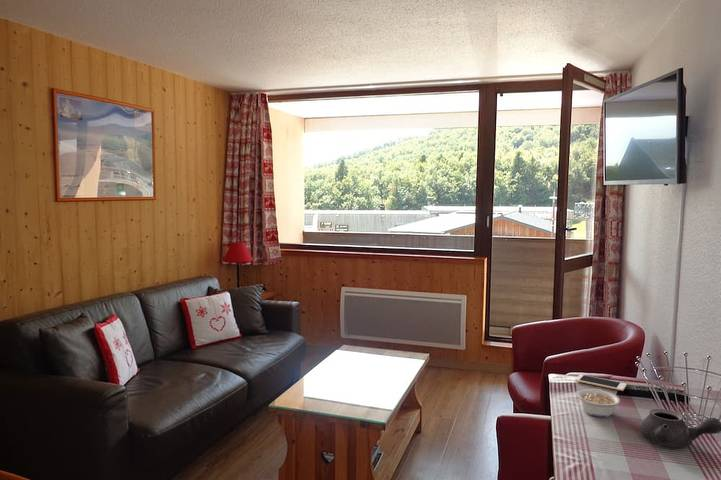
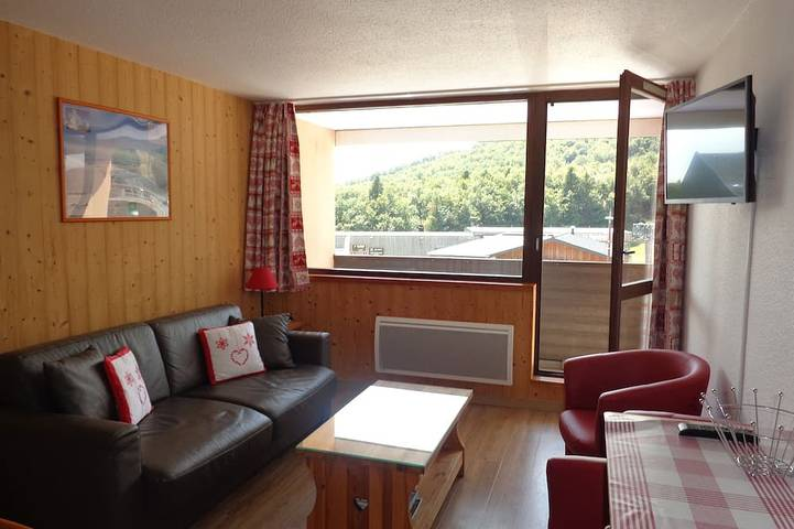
- cell phone (600, 382)
- legume (597, 403)
- teapot (679, 428)
